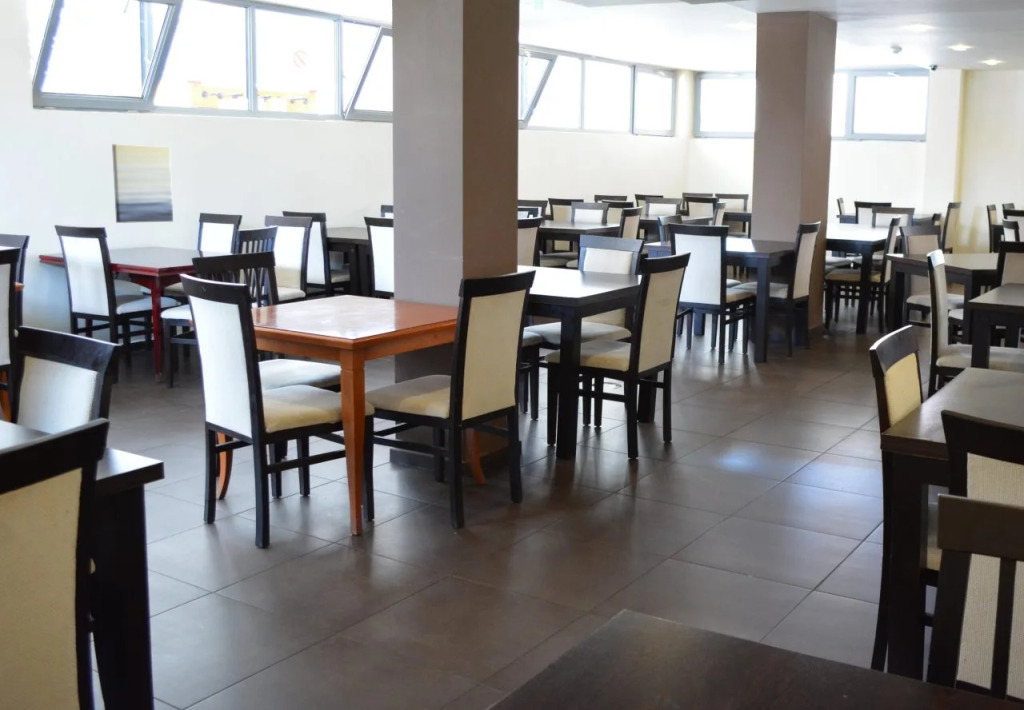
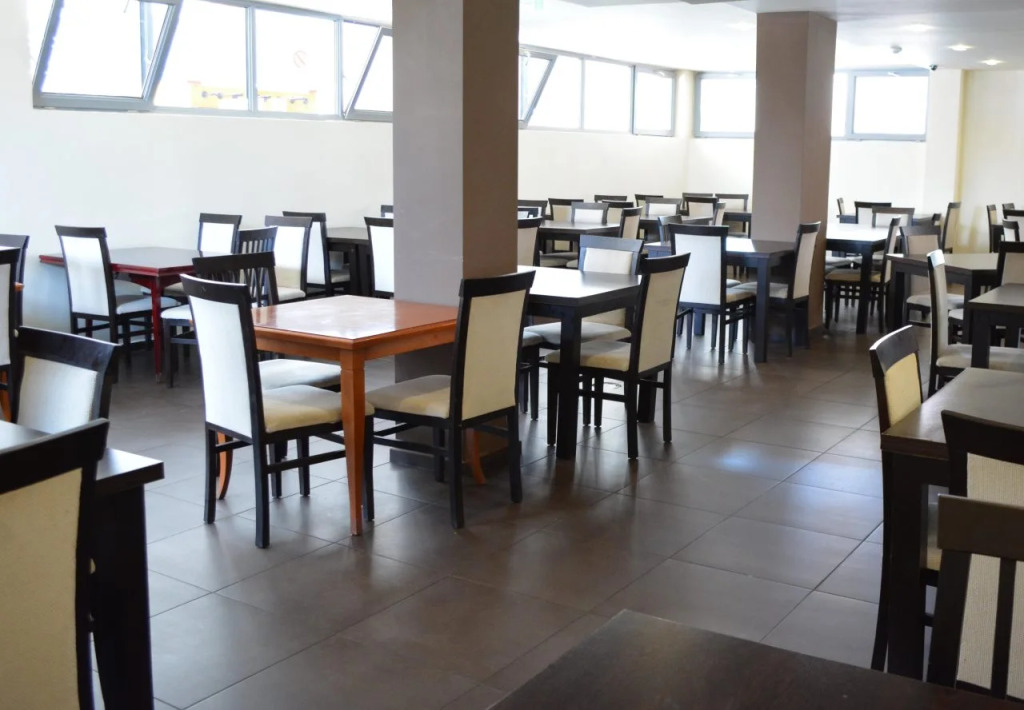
- wall art (143, 184)
